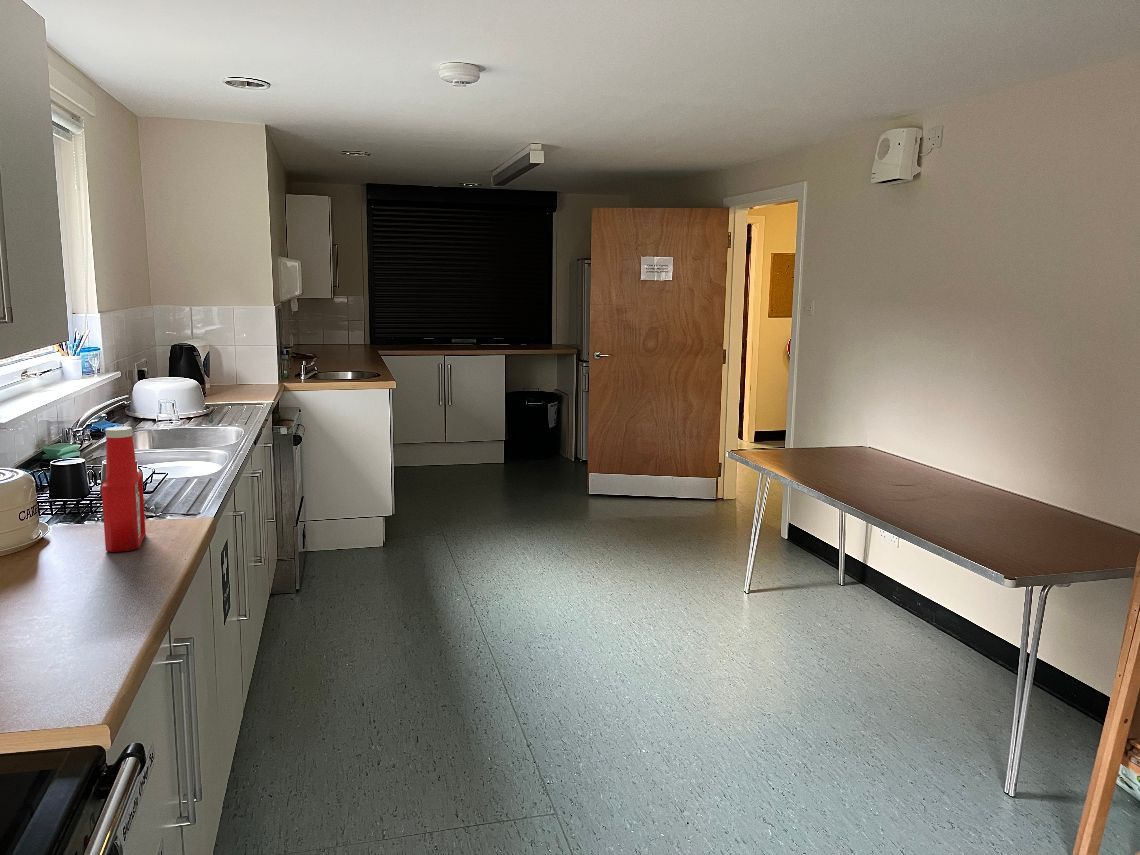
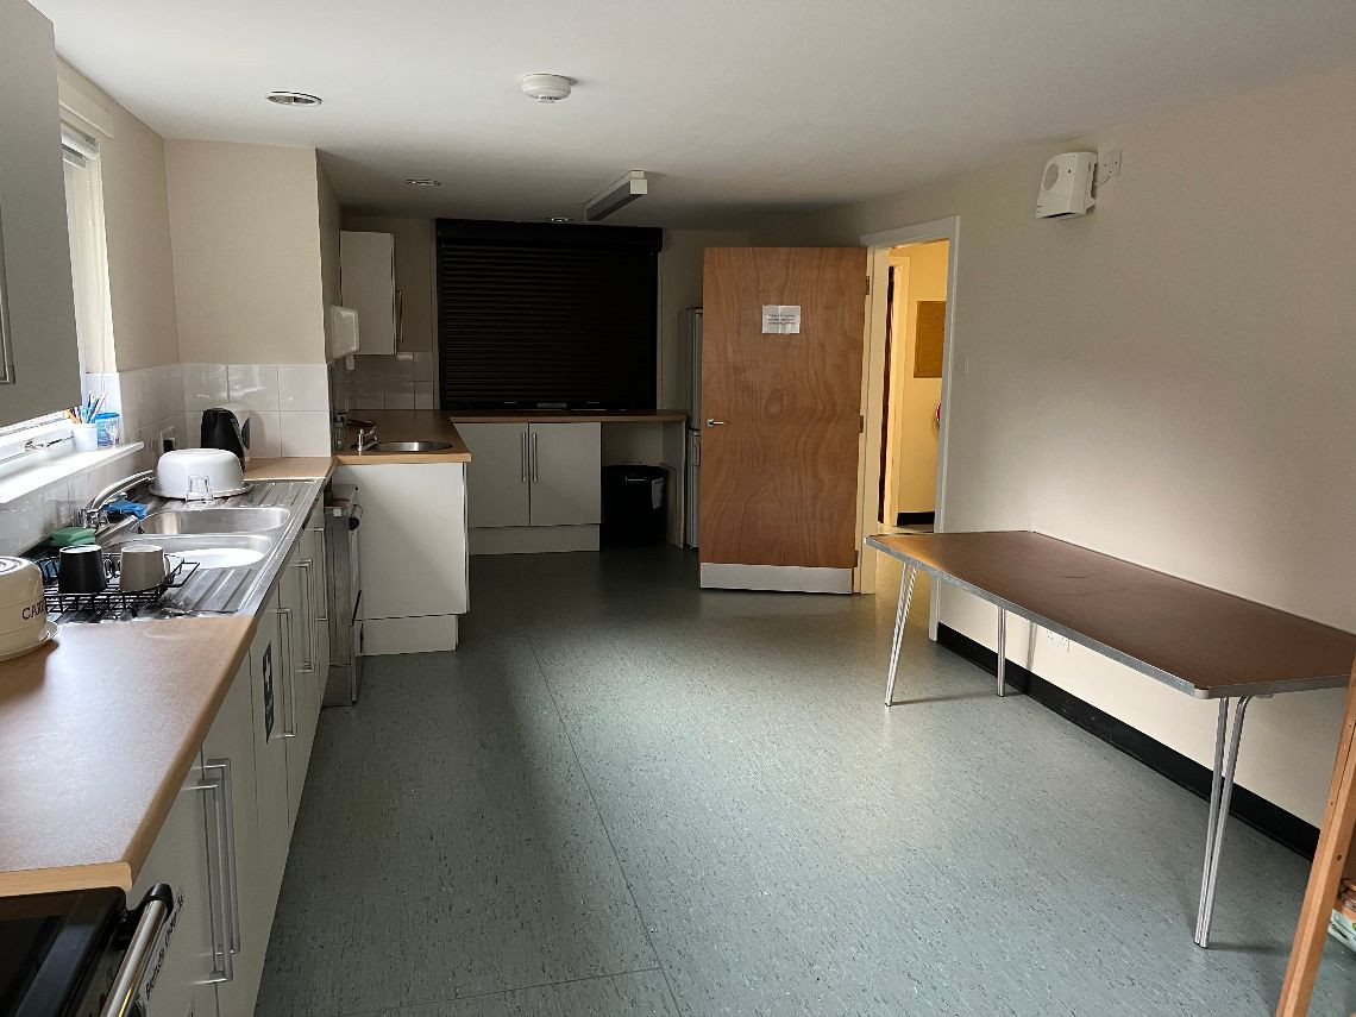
- soap bottle (122, 485)
